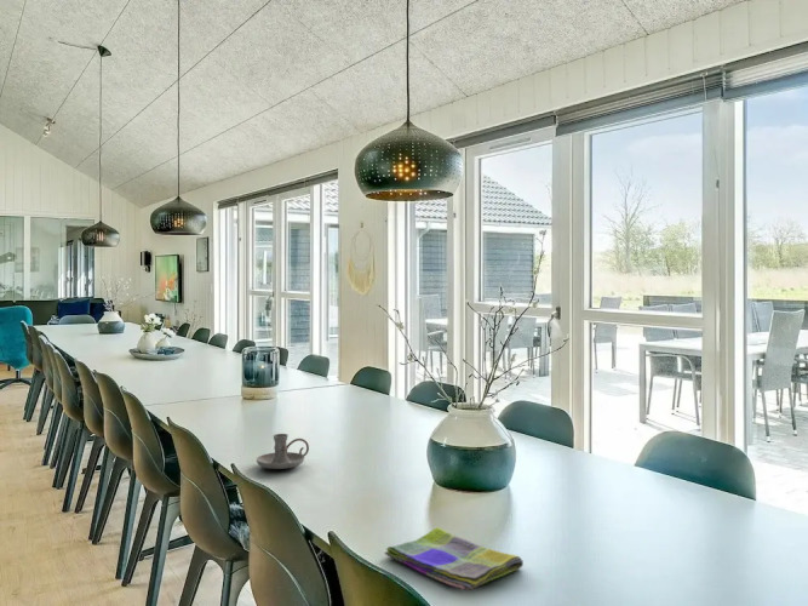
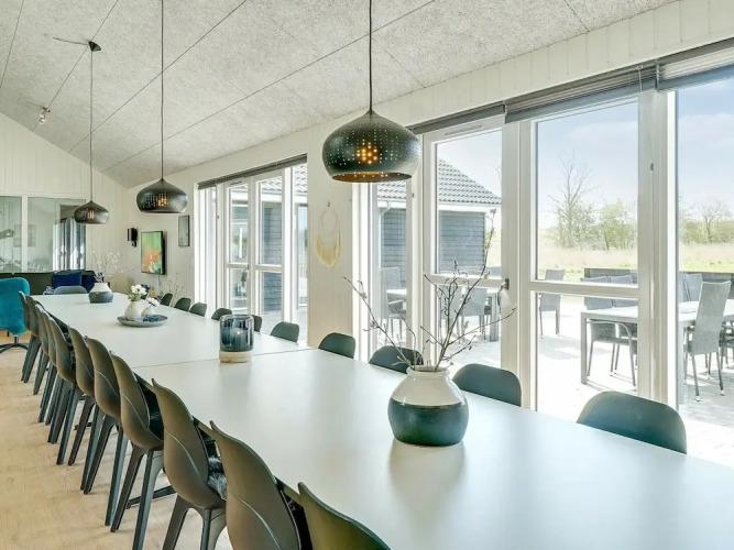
- candle holder (285, 450)
- dish towel (453, 555)
